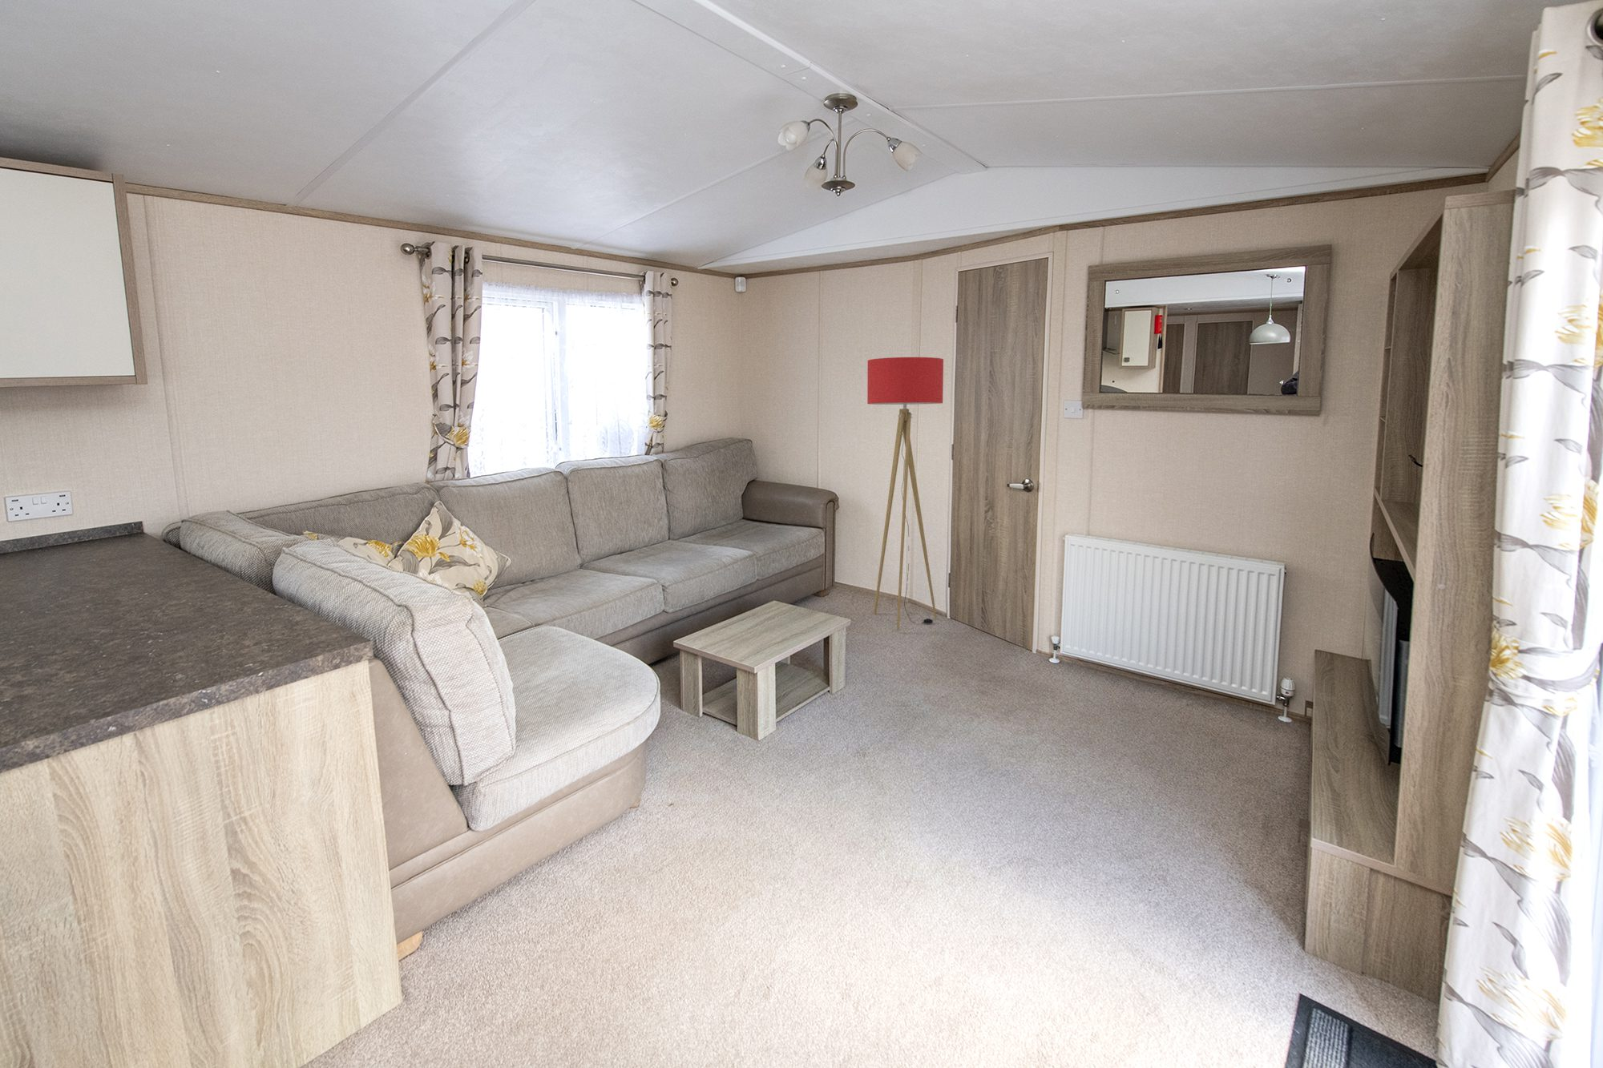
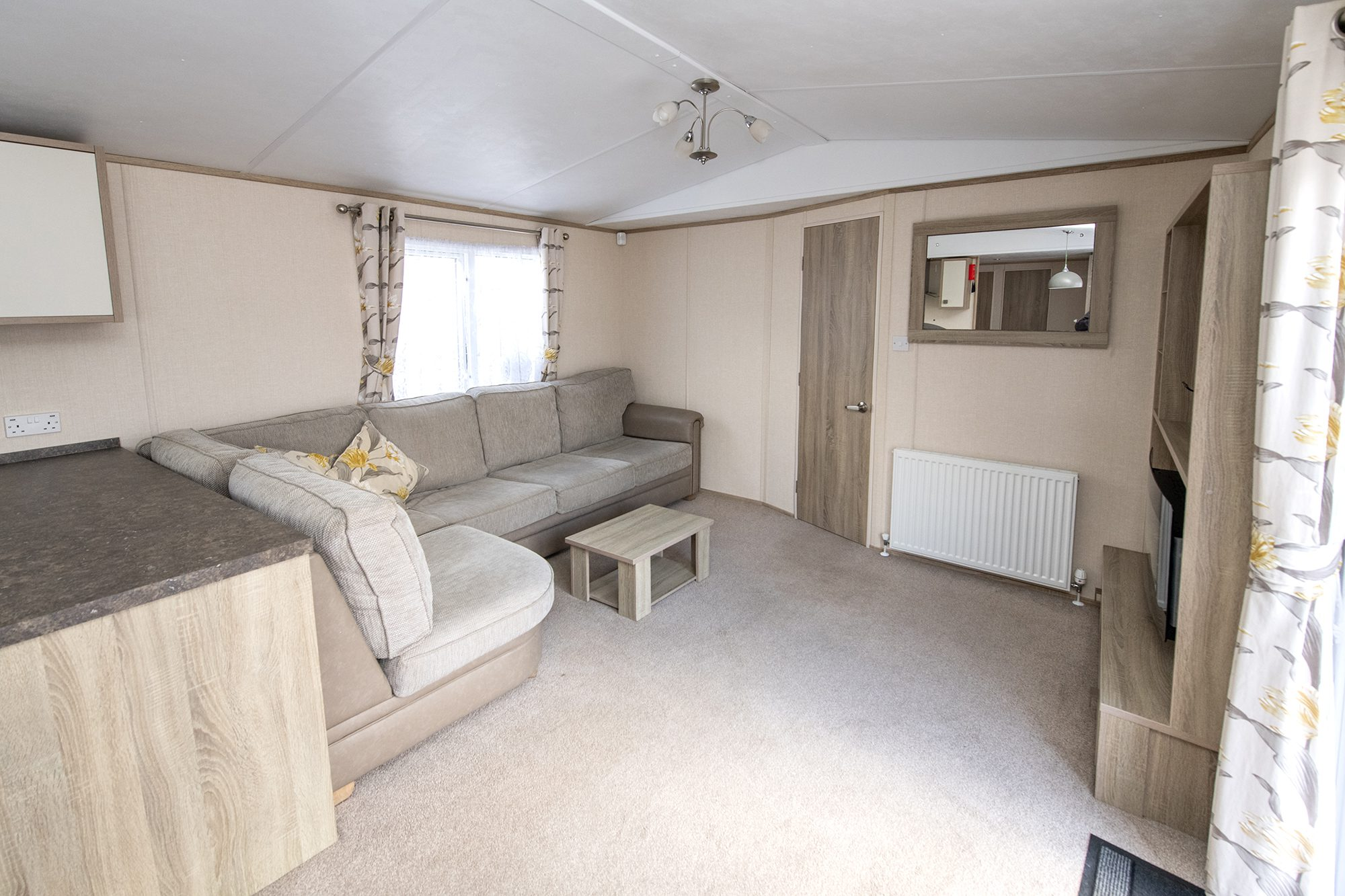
- floor lamp (903, 493)
